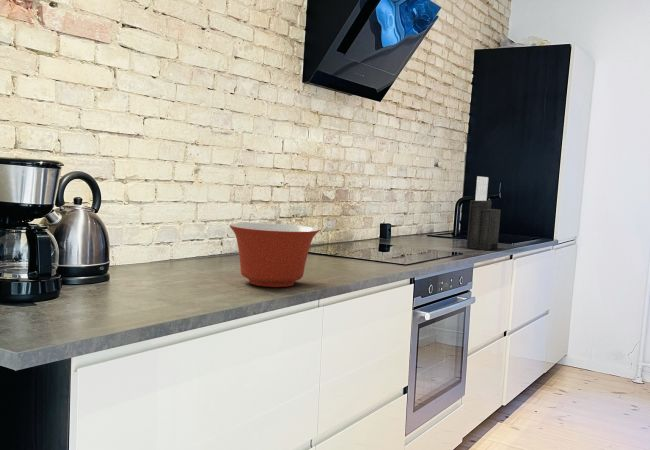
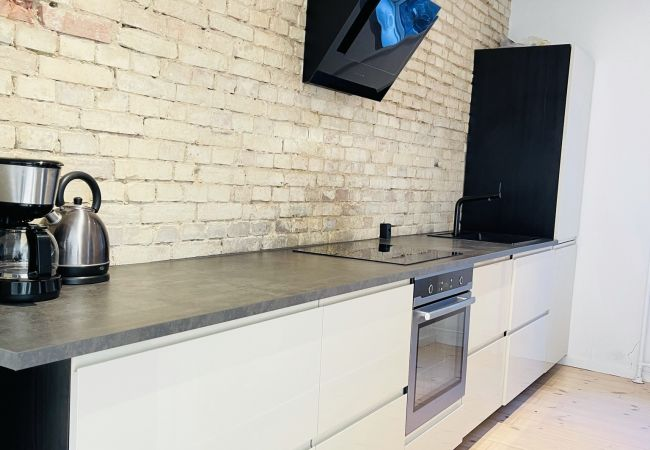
- knife block (487, 212)
- mixing bowl (273, 255)
